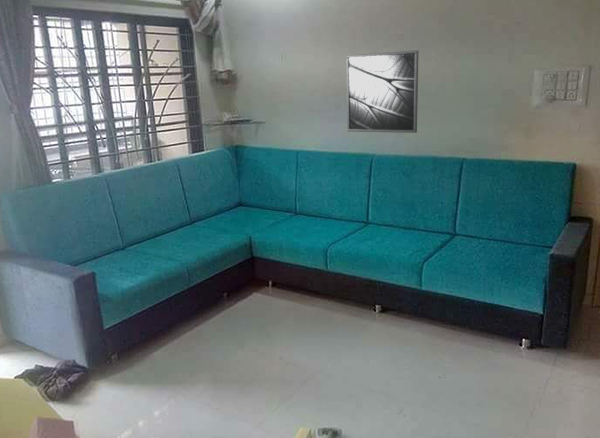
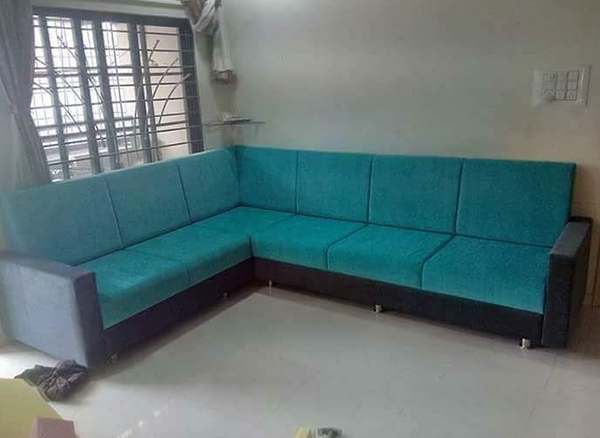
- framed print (381, 93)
